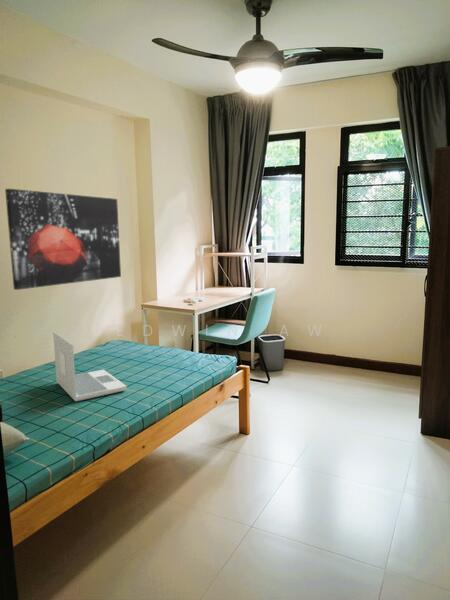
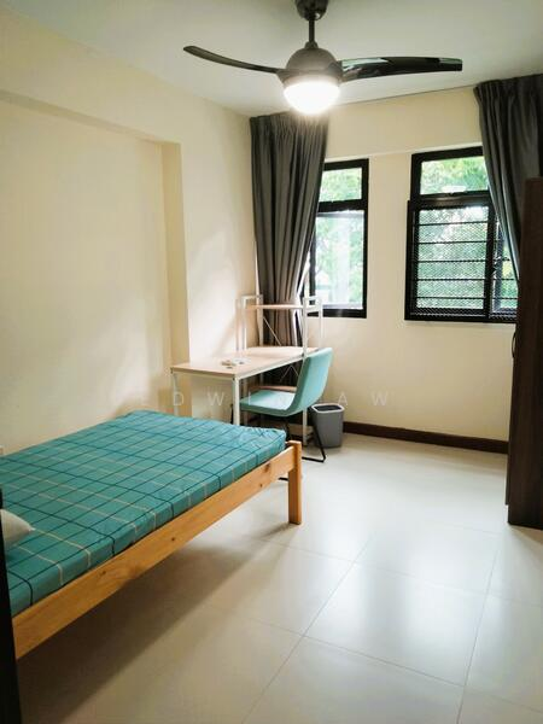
- wall art (71, 239)
- laptop (93, 371)
